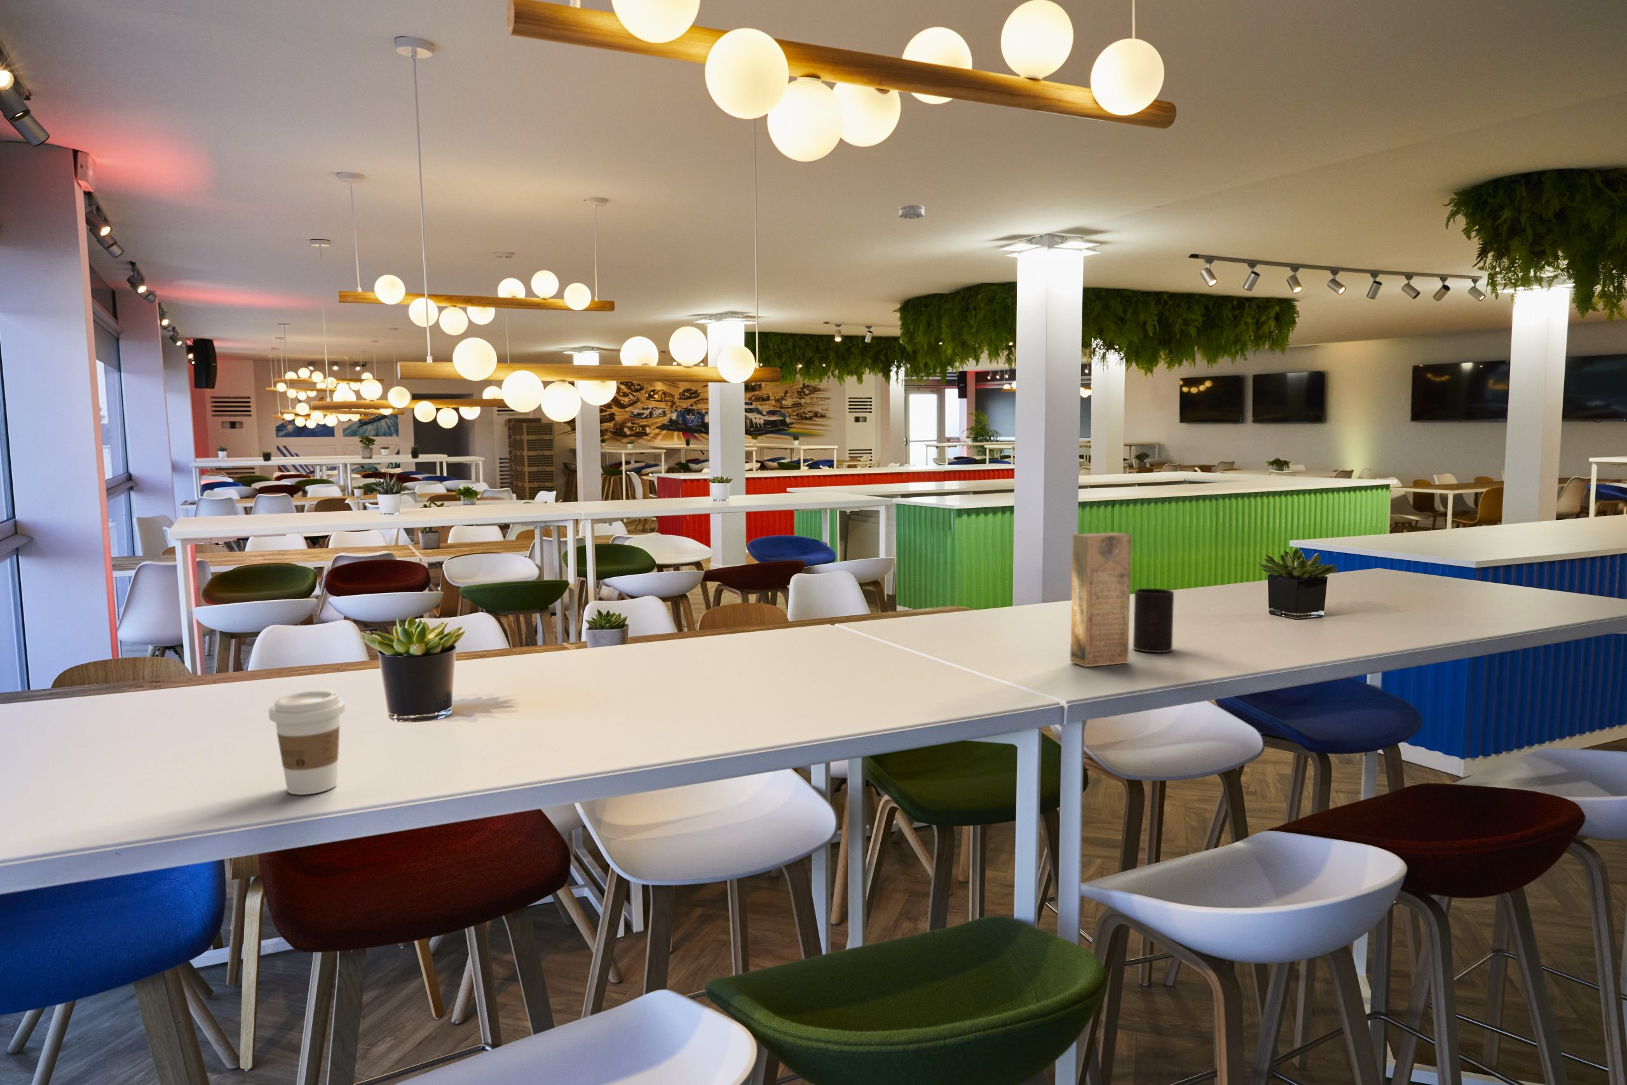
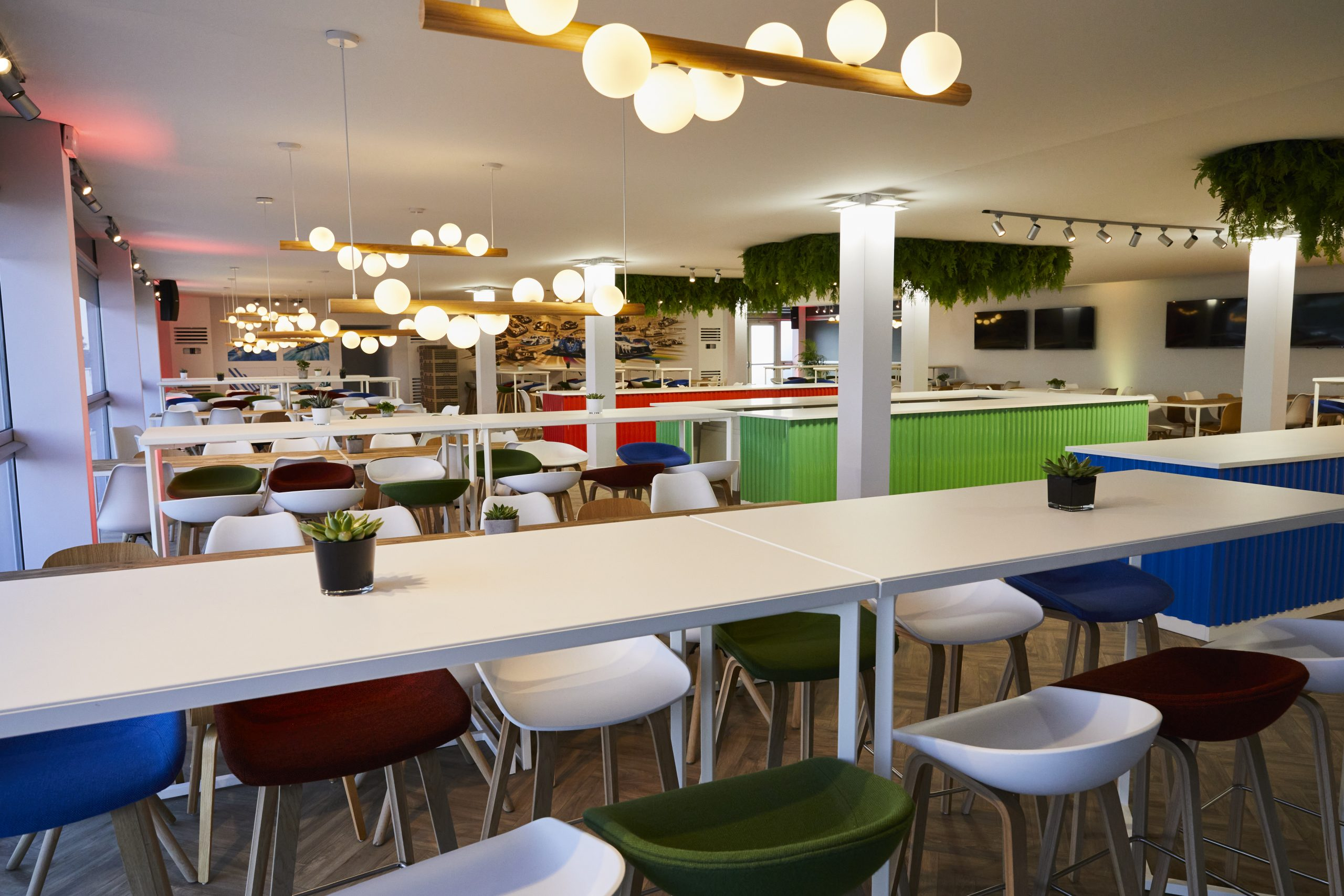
- box (1100, 598)
- cup (1152, 620)
- smoke detector (912, 211)
- coffee cup (310, 742)
